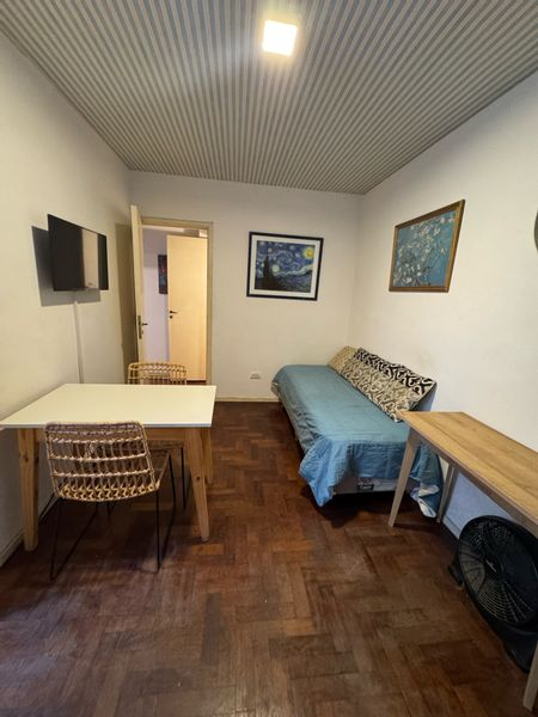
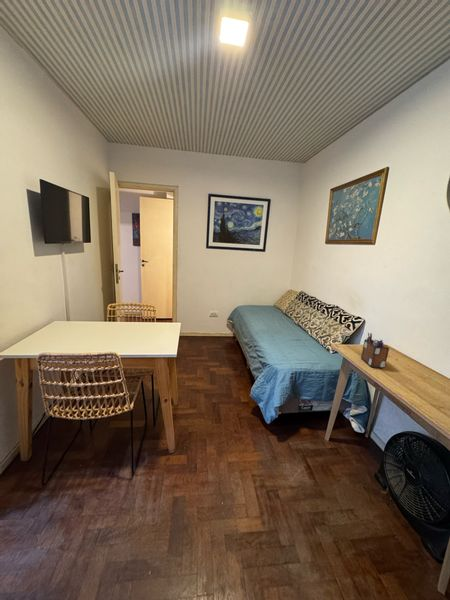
+ desk organizer (375, 349)
